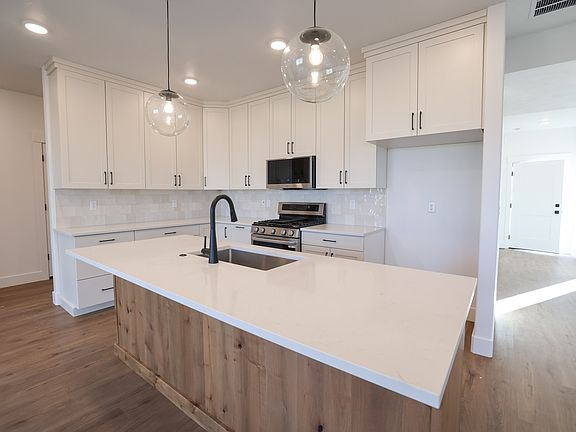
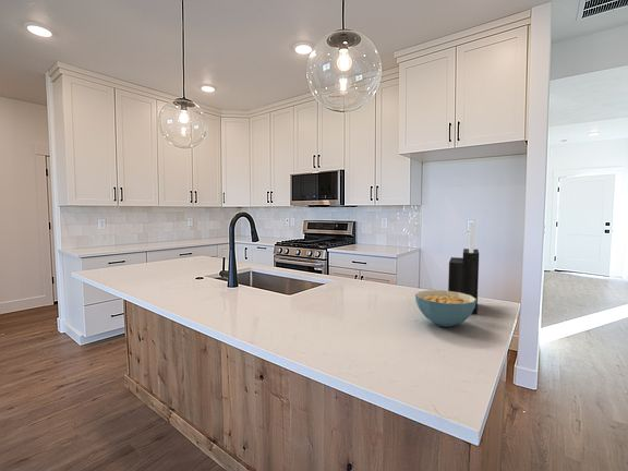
+ cereal bowl (444, 310)
+ knife block (460, 264)
